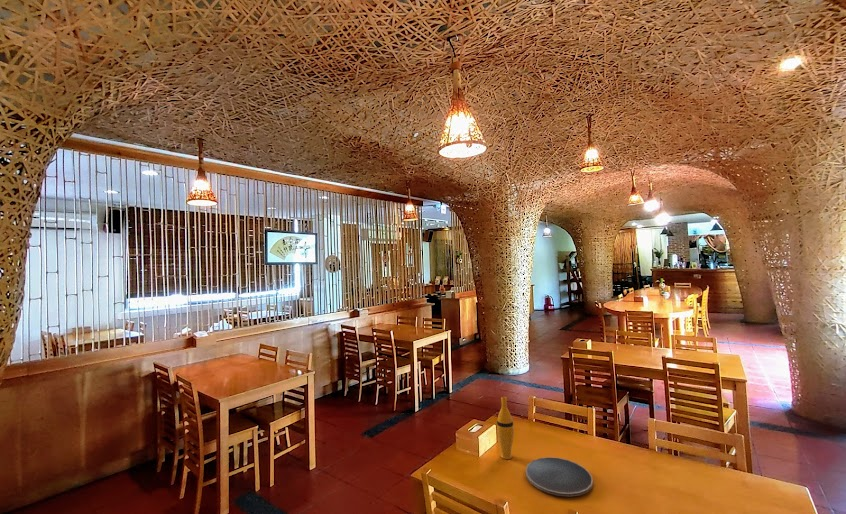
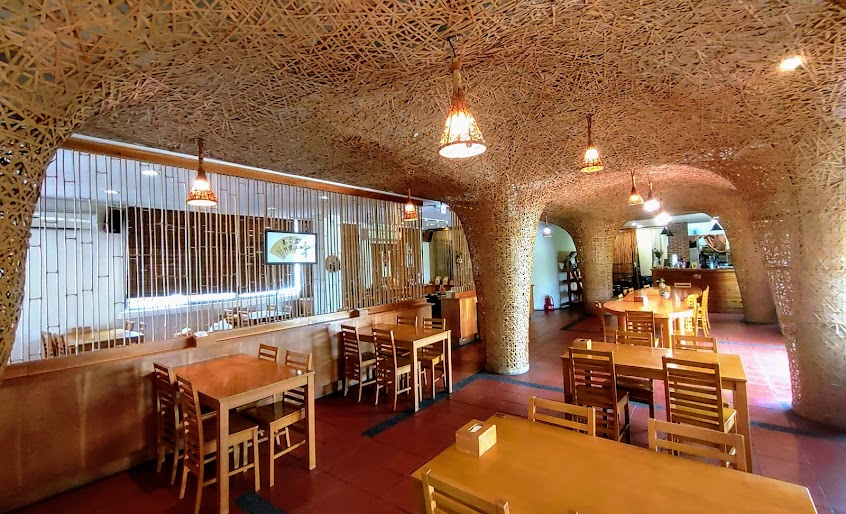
- plate (558, 476)
- vase (505, 426)
